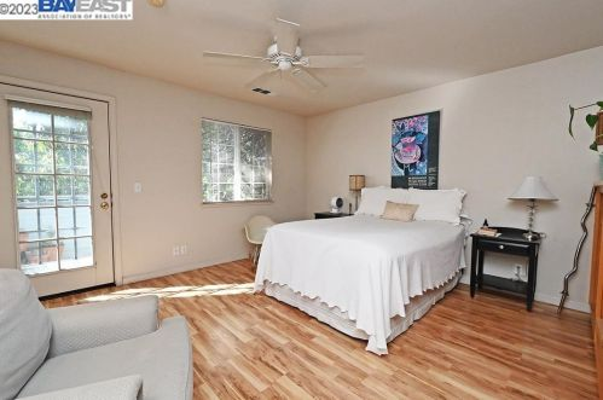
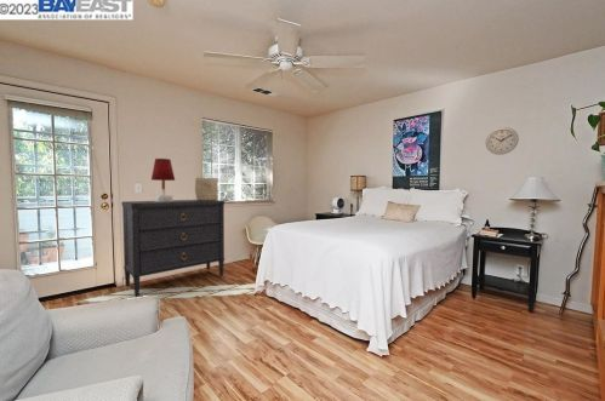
+ table lamp (162, 179)
+ wall clock (501, 141)
+ ceramic pot (206, 189)
+ dresser (176, 240)
